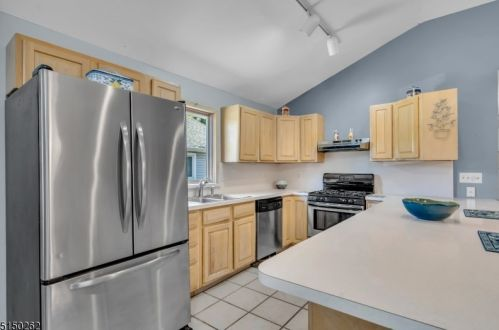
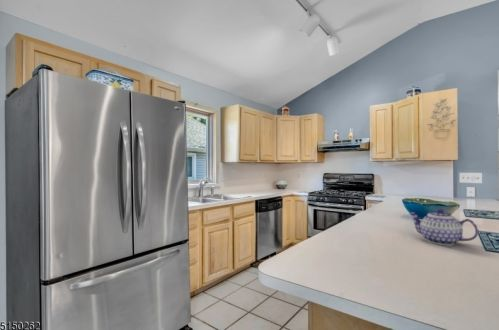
+ teapot (440, 225)
